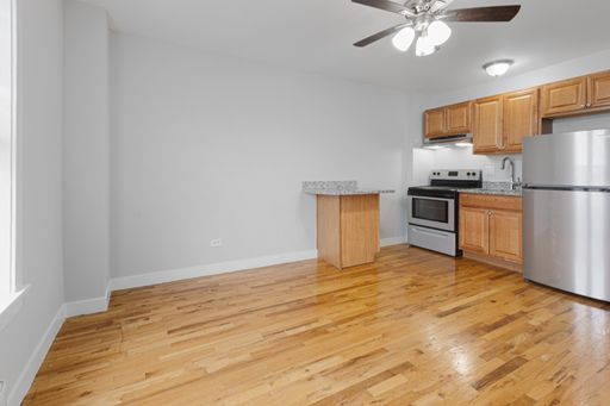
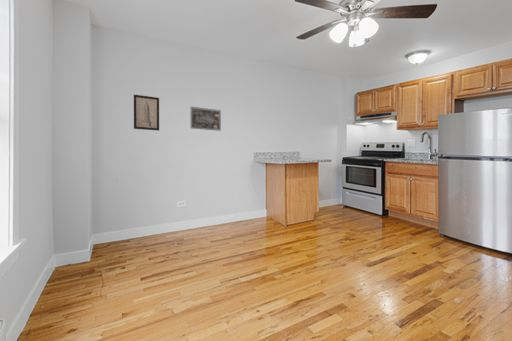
+ wall art (146, 112)
+ wall art (206, 119)
